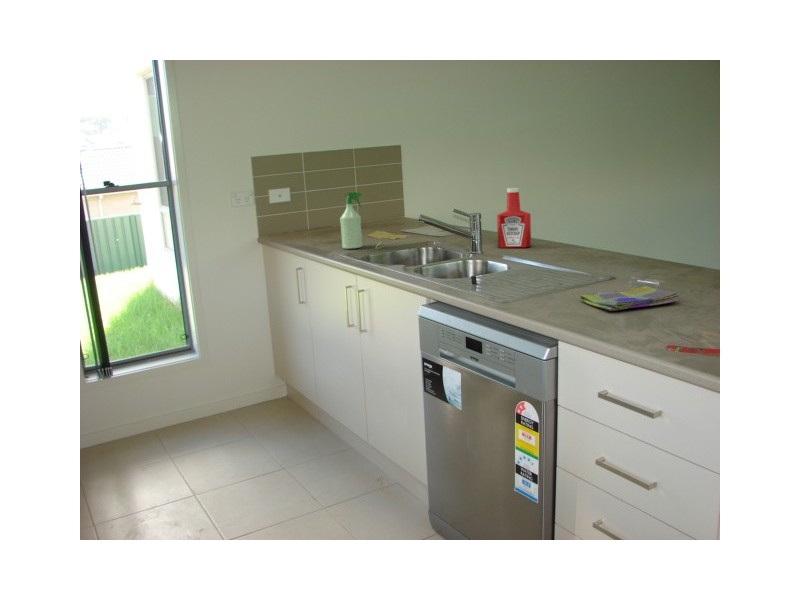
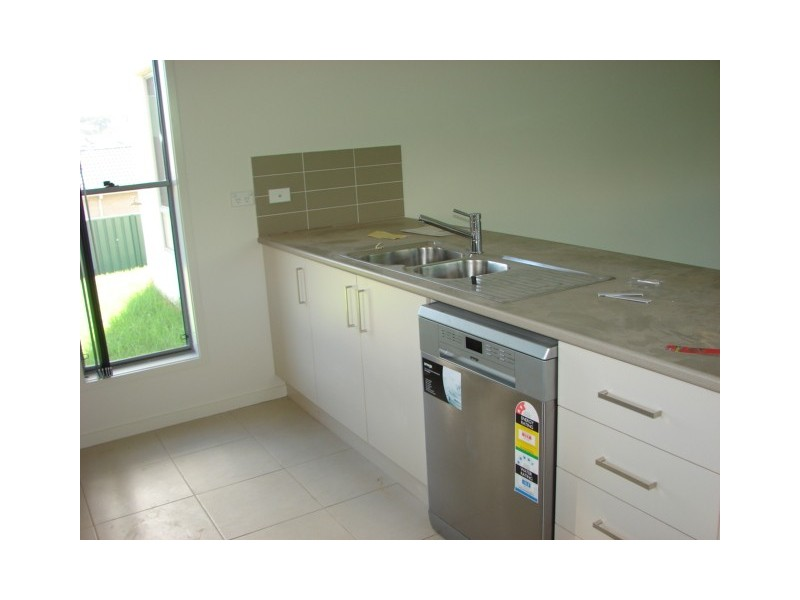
- soap bottle (513, 217)
- dish towel (629, 297)
- spray bottle (350, 220)
